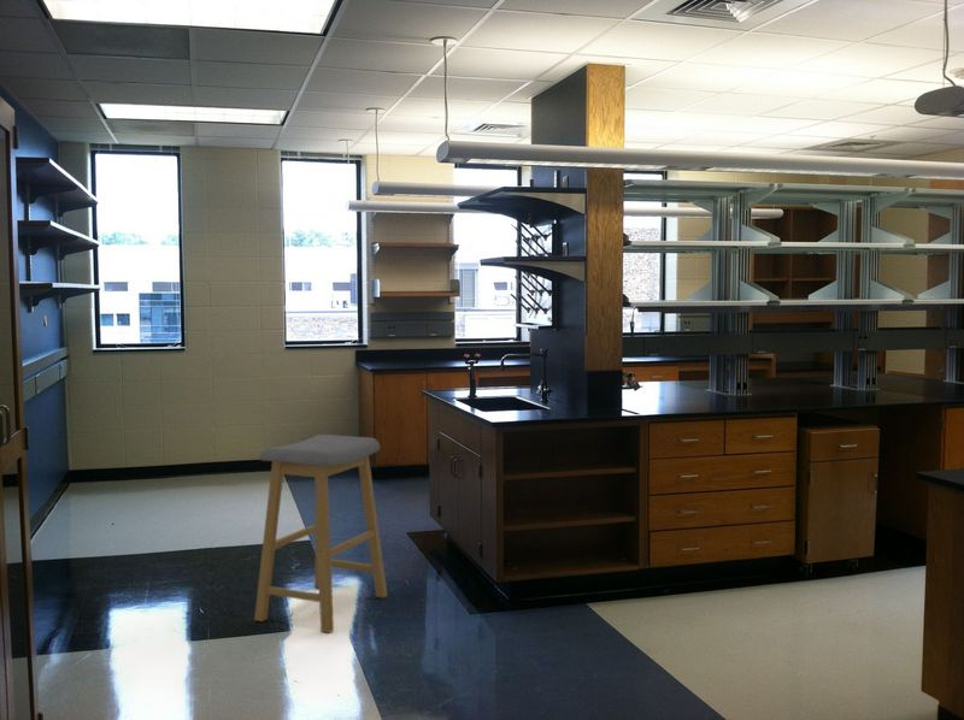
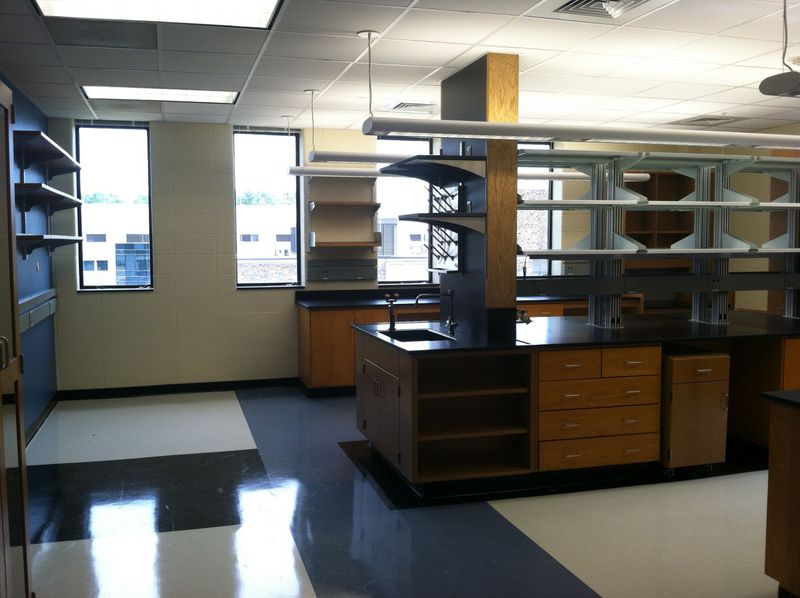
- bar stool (322, 525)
